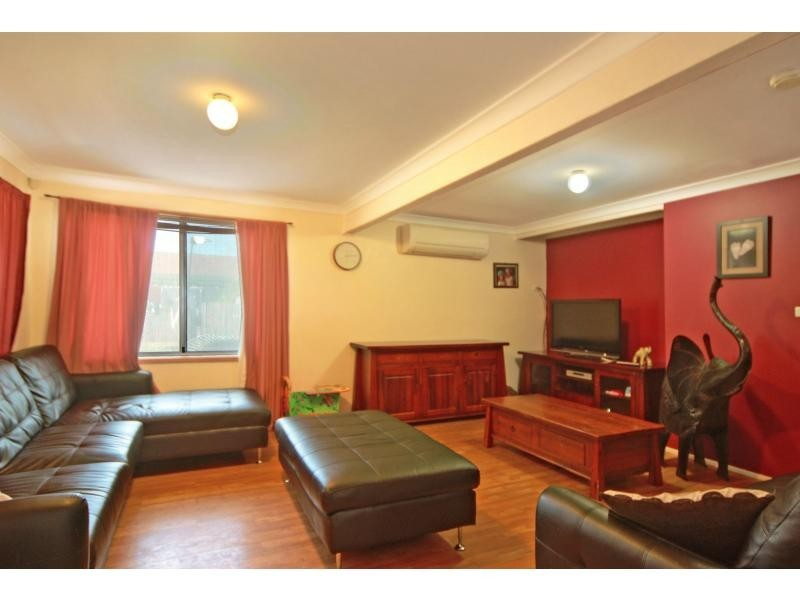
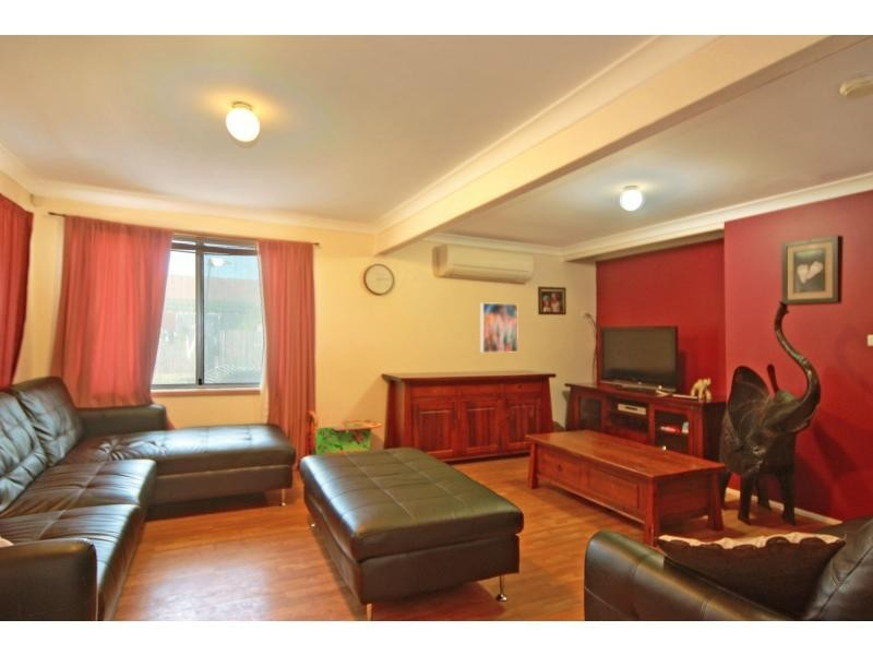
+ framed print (499, 327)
